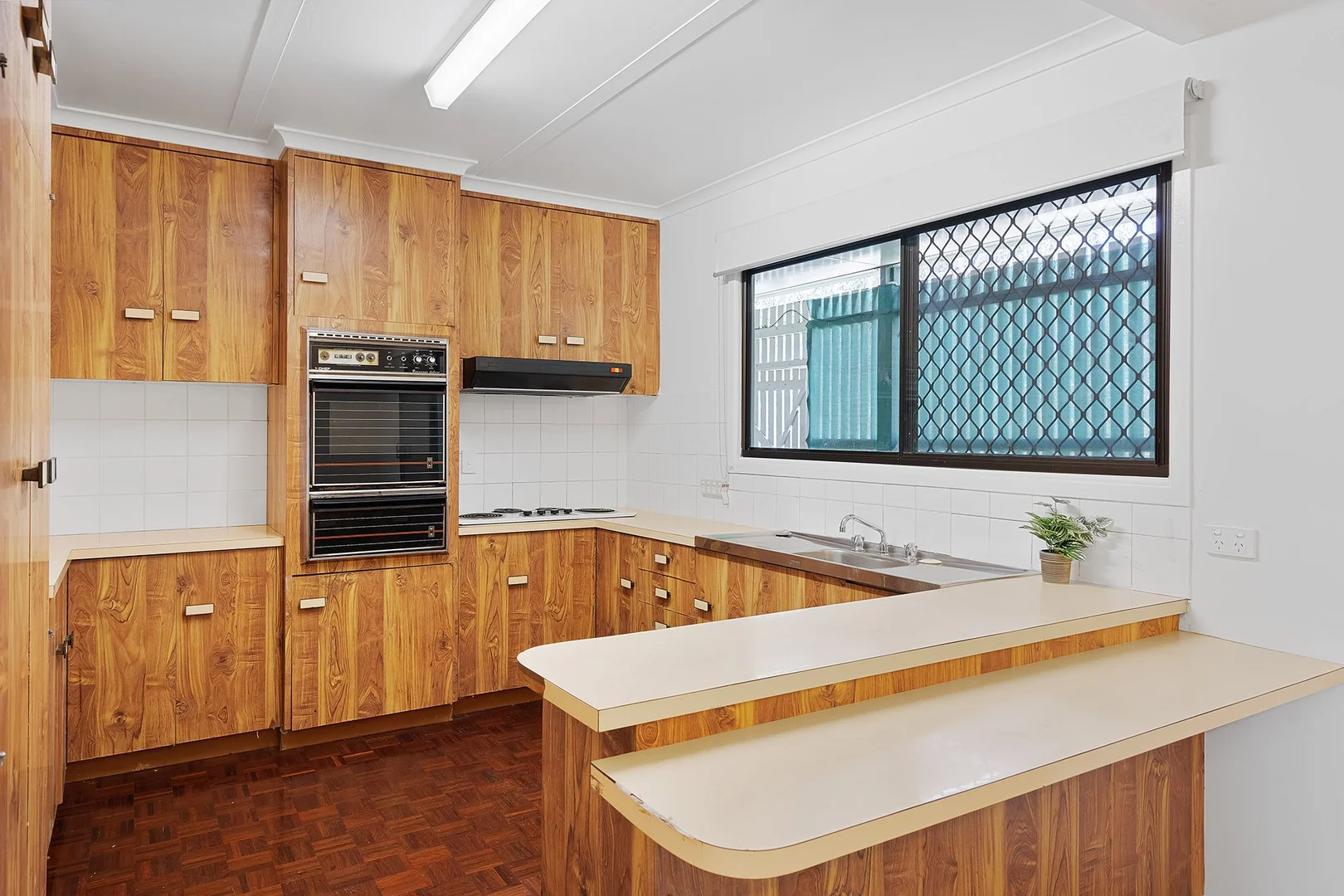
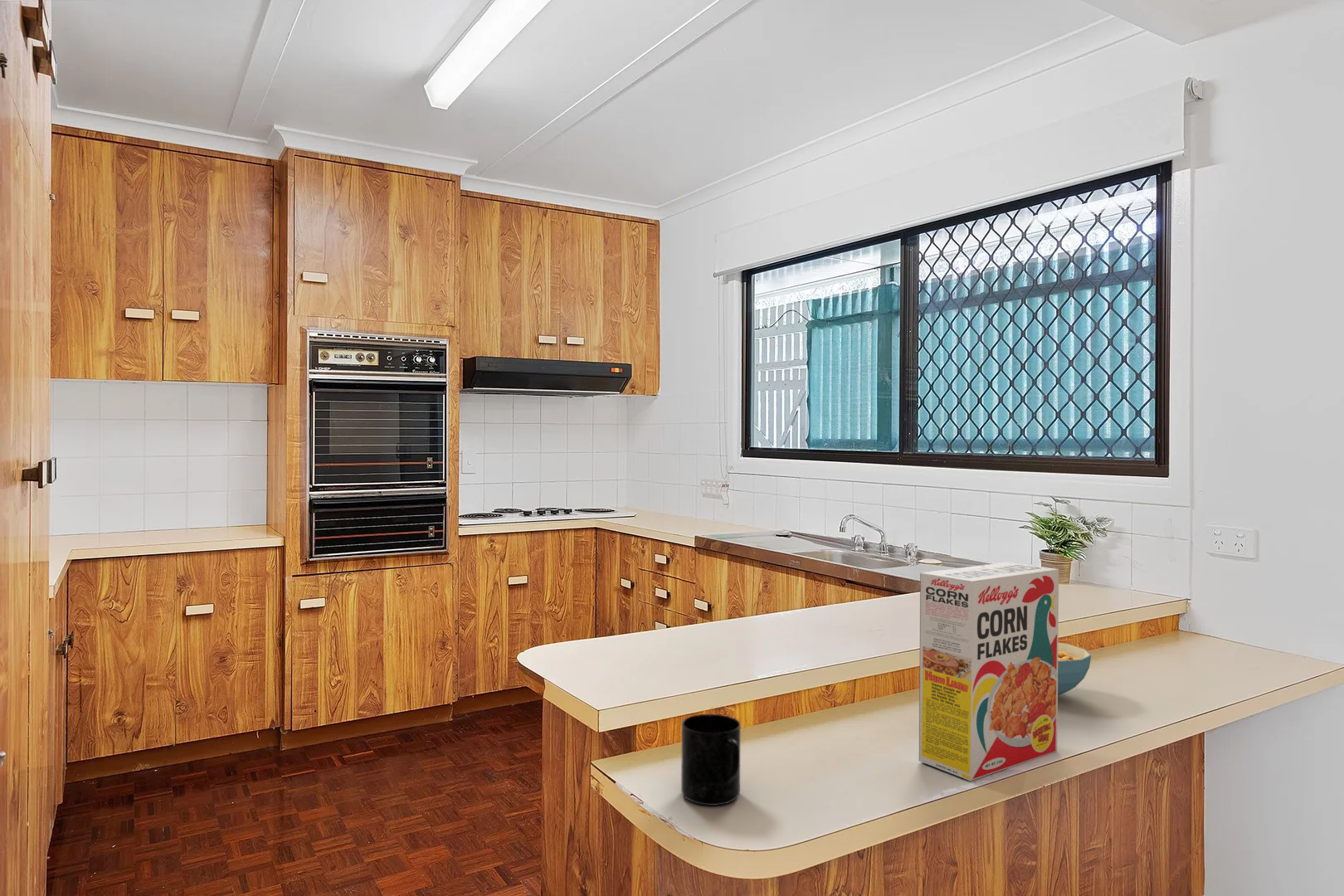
+ cereal bowl (1058, 671)
+ mug (715, 762)
+ cereal box (990, 663)
